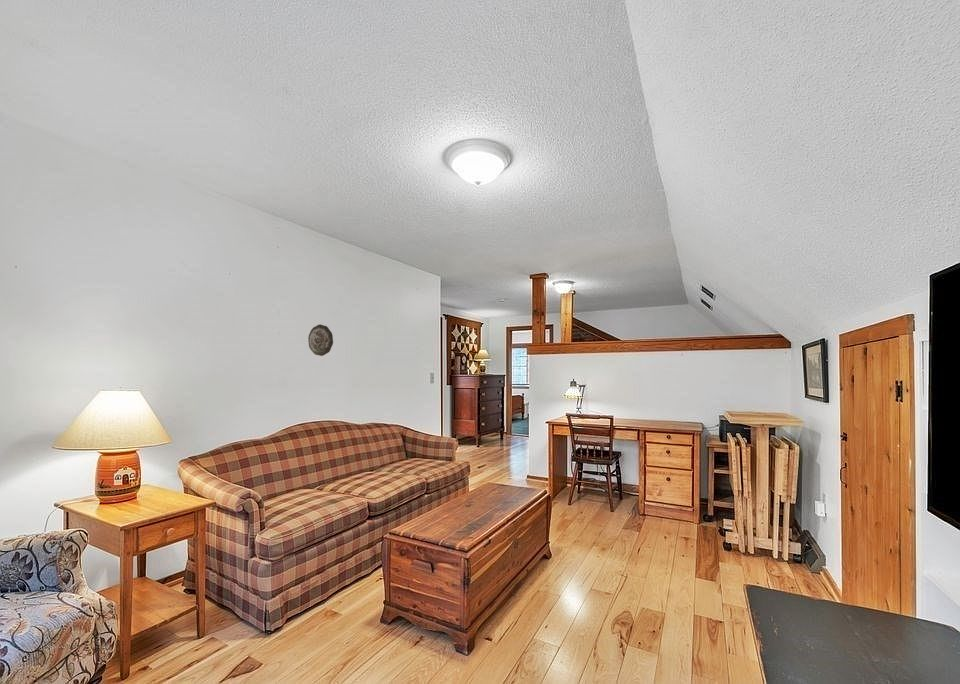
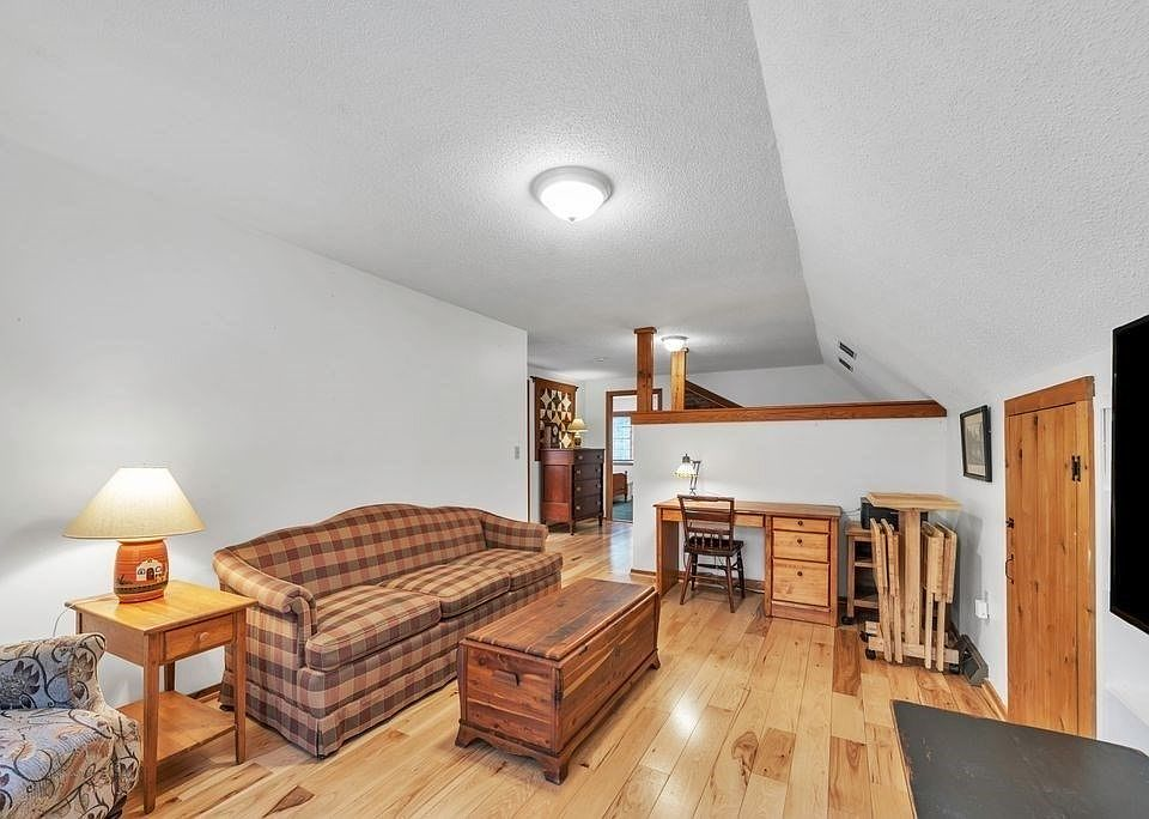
- decorative plate (320, 340)
